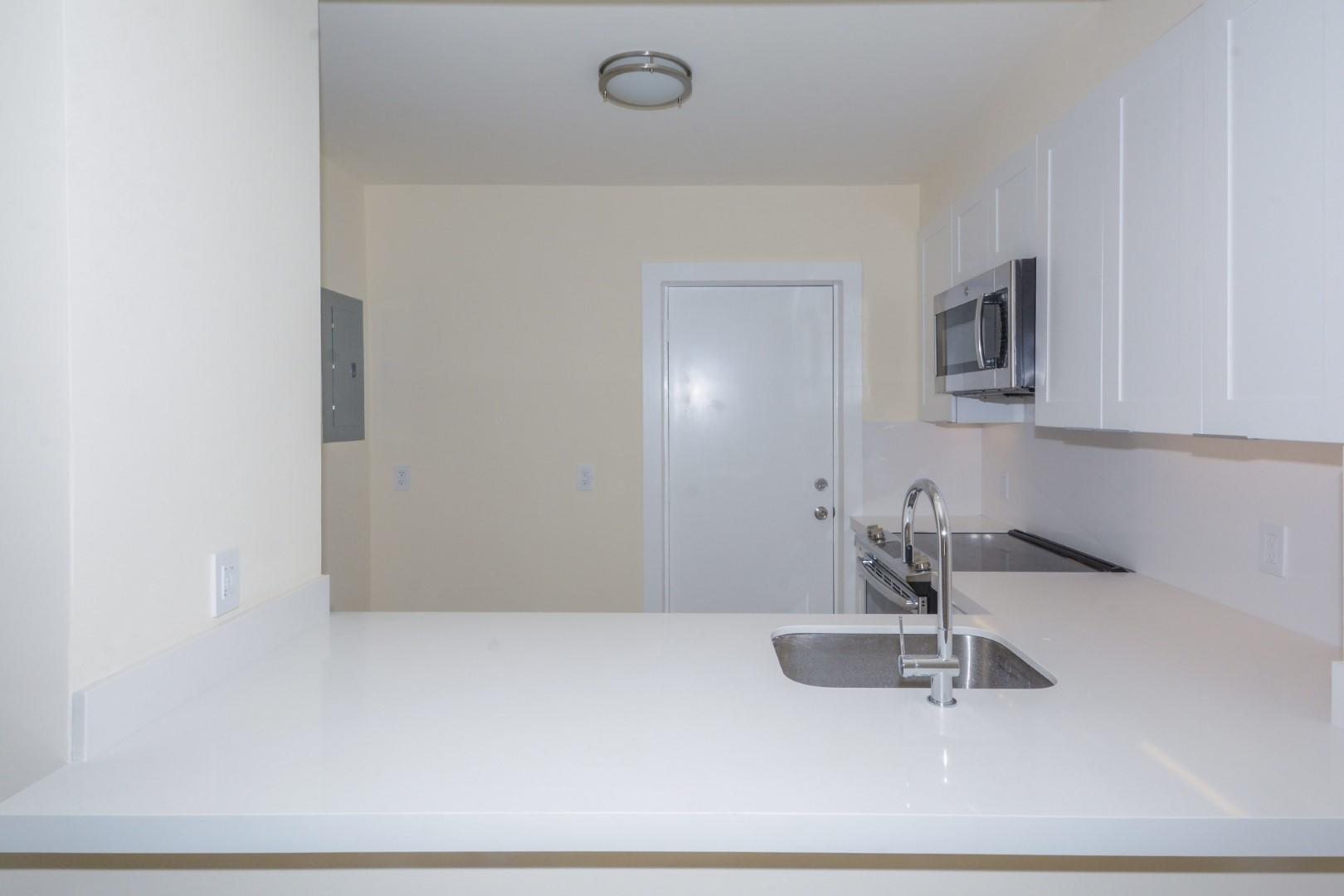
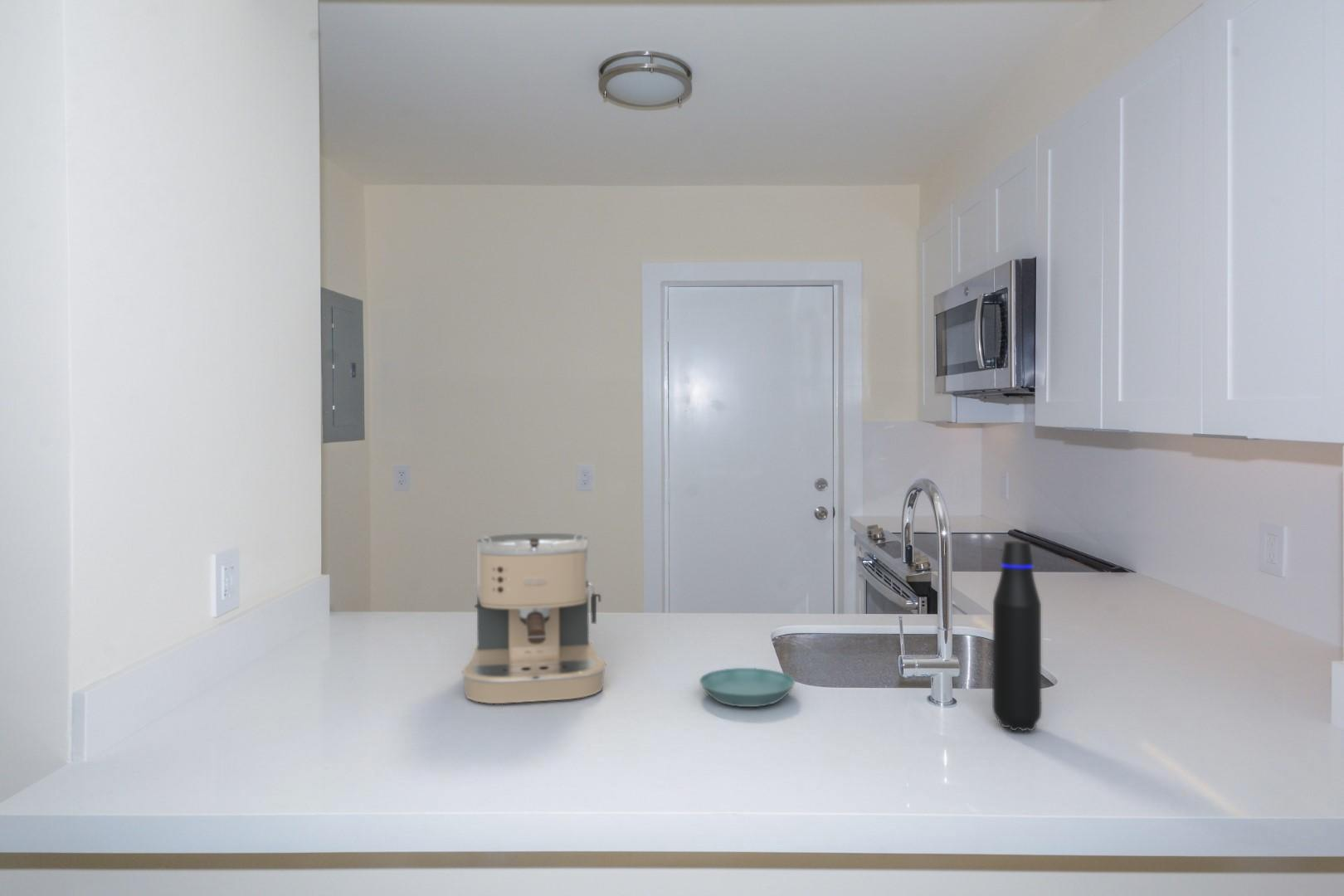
+ water bottle (1016, 635)
+ coffee maker (533, 609)
+ saucer (747, 688)
